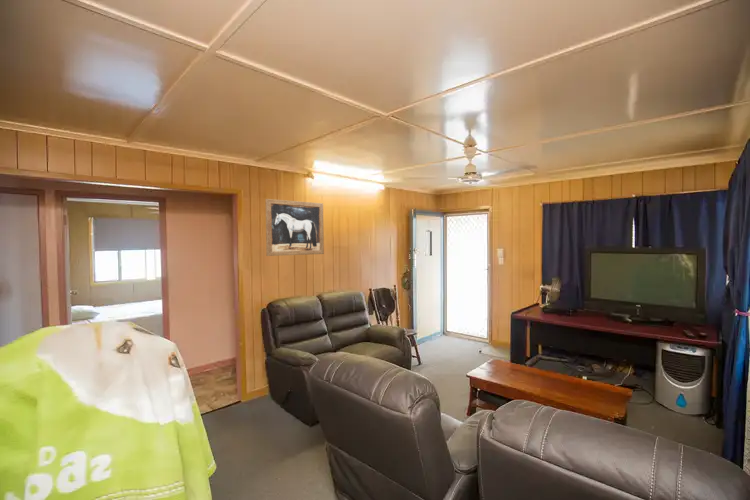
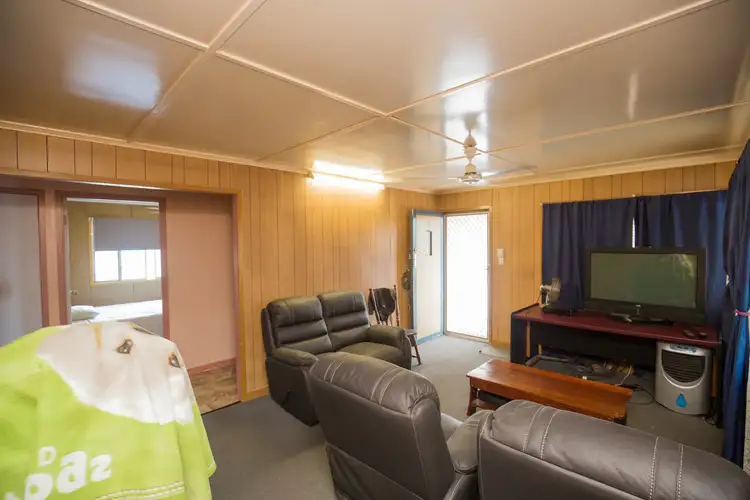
- wall art (296, 228)
